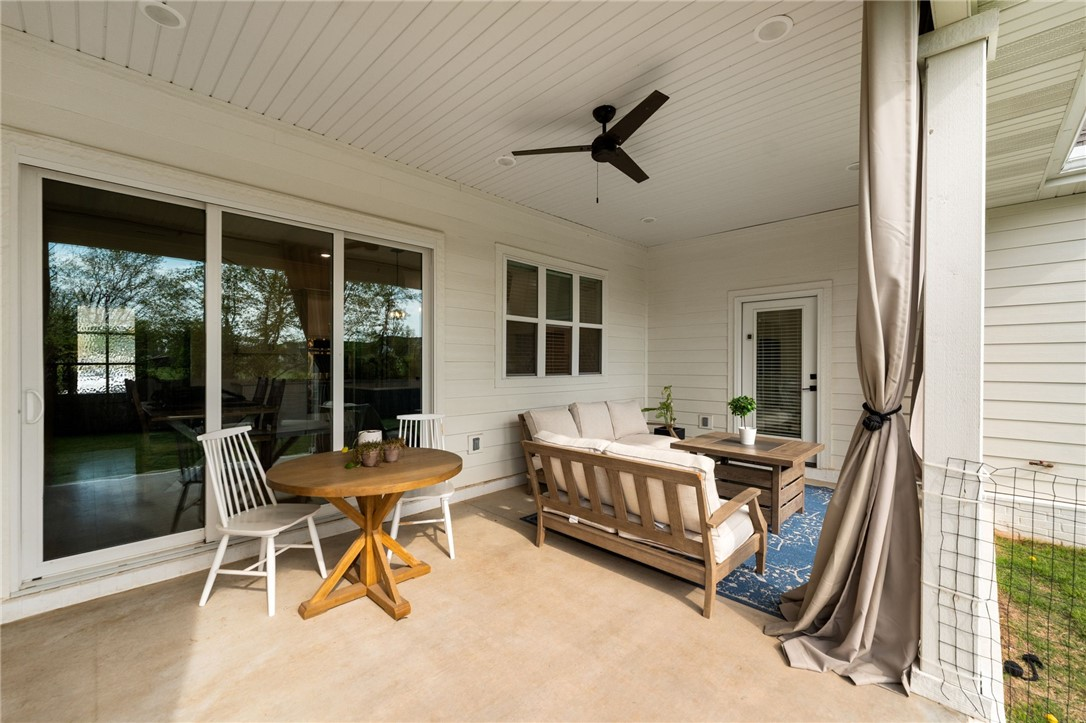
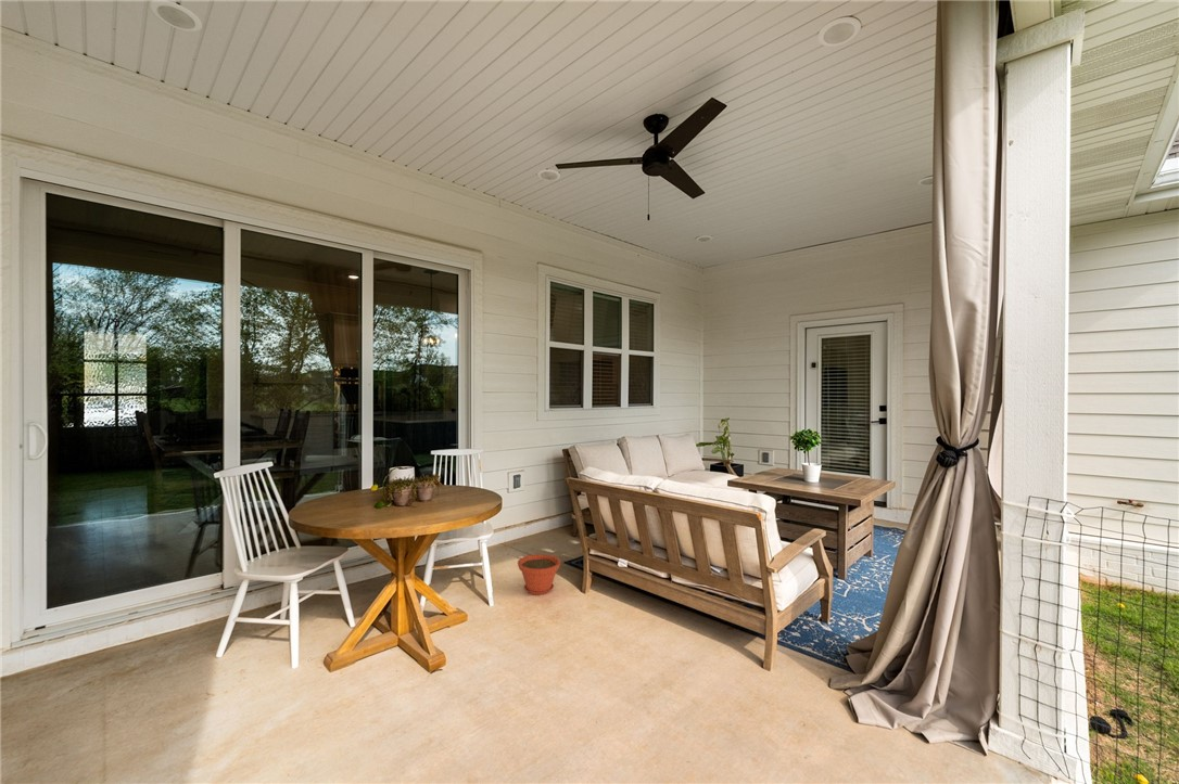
+ plant pot (538, 576)
